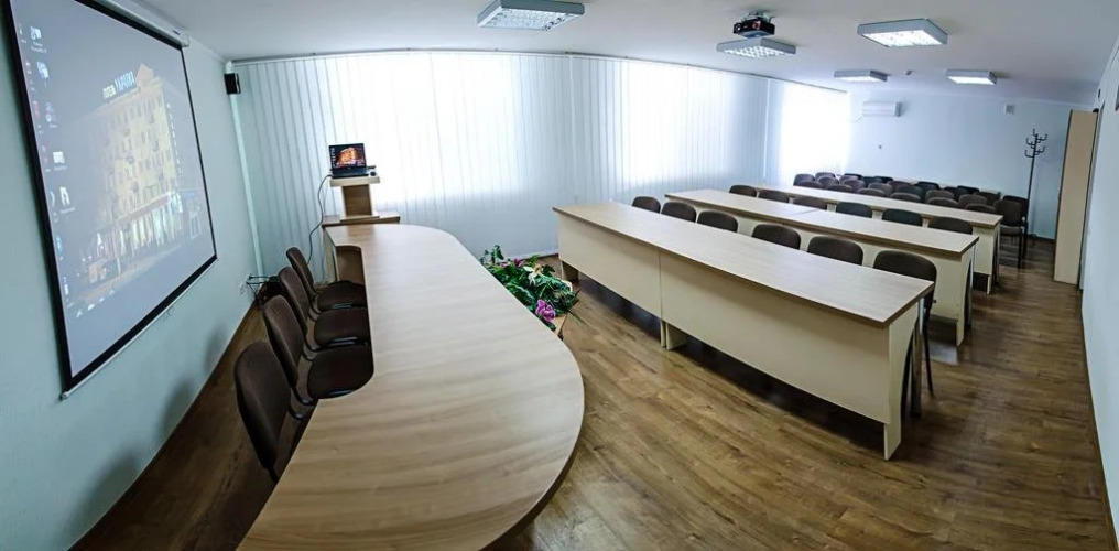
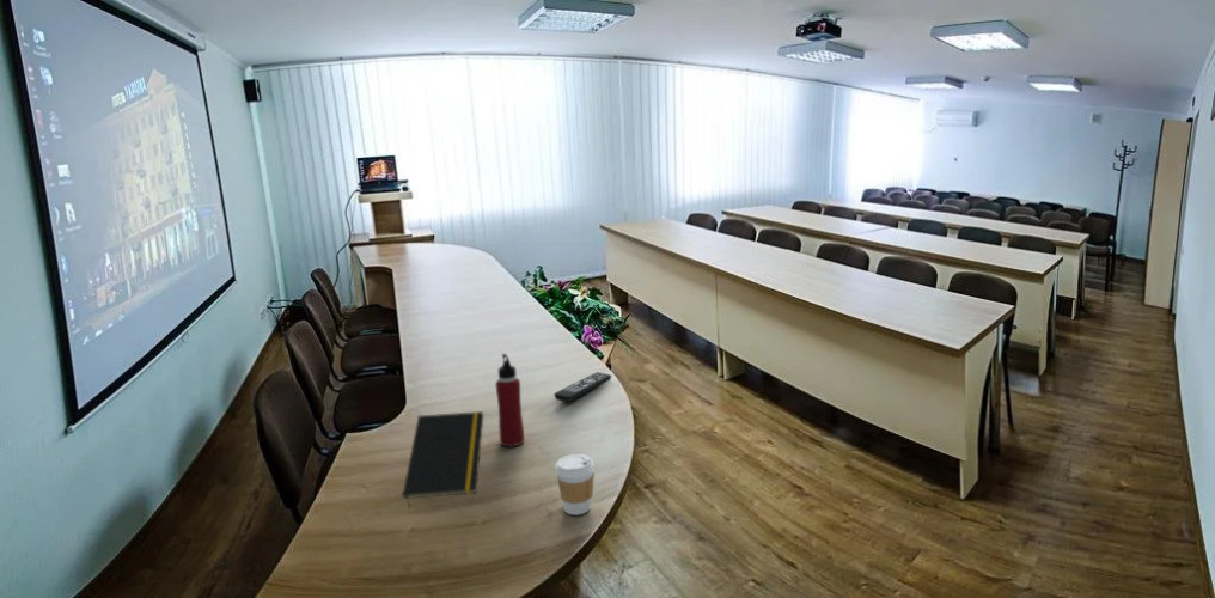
+ coffee cup (575, 483)
+ notepad (445, 458)
+ water bottle (508, 398)
+ remote control (584, 386)
